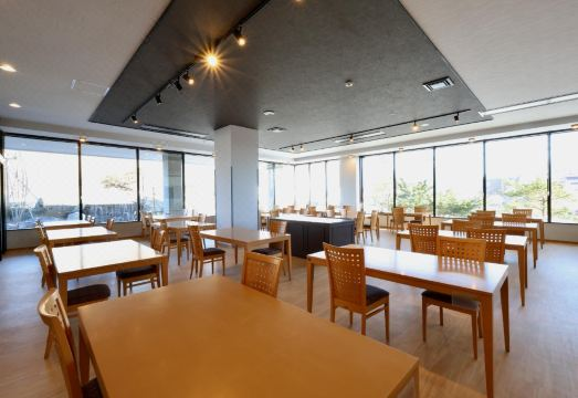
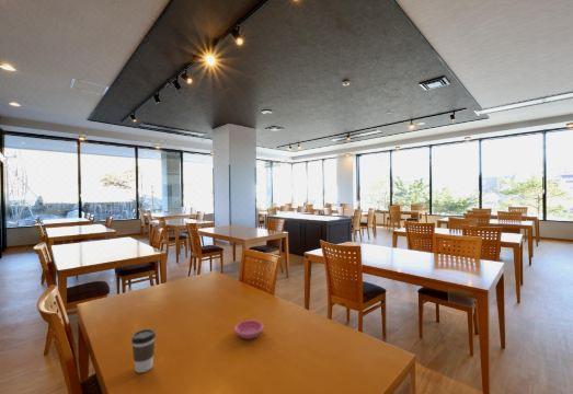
+ coffee cup (144, 350)
+ saucer (249, 329)
